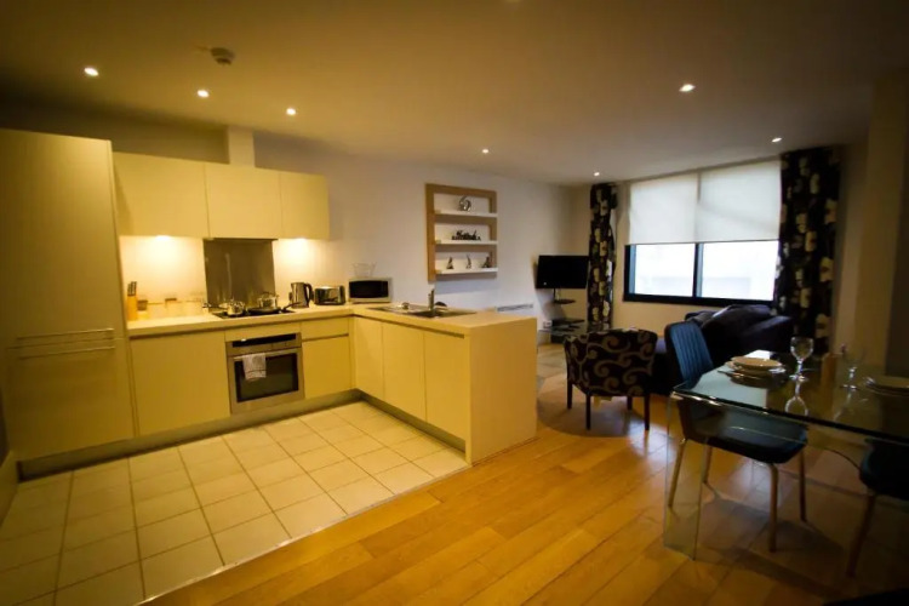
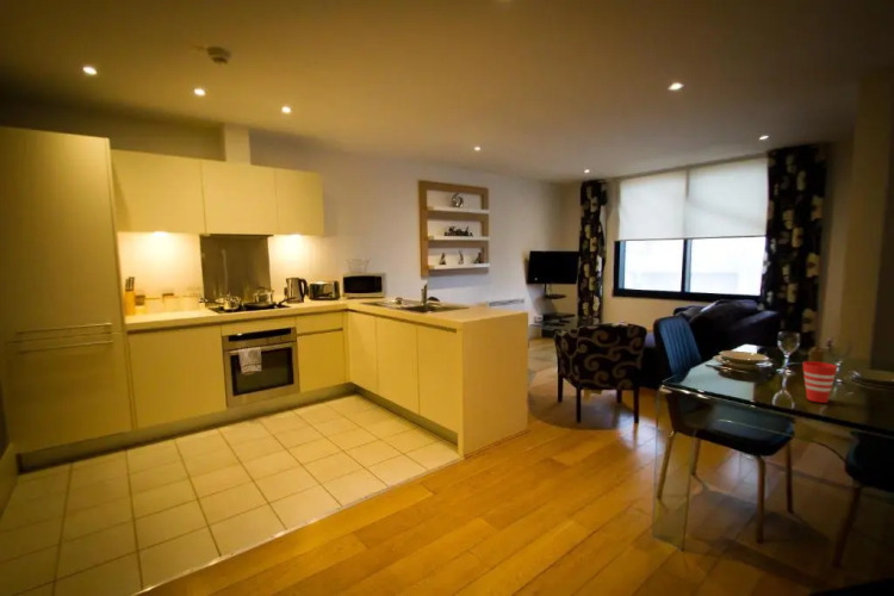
+ cup (818, 381)
